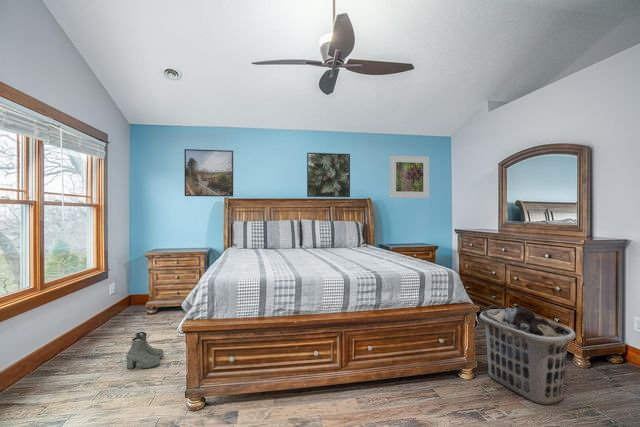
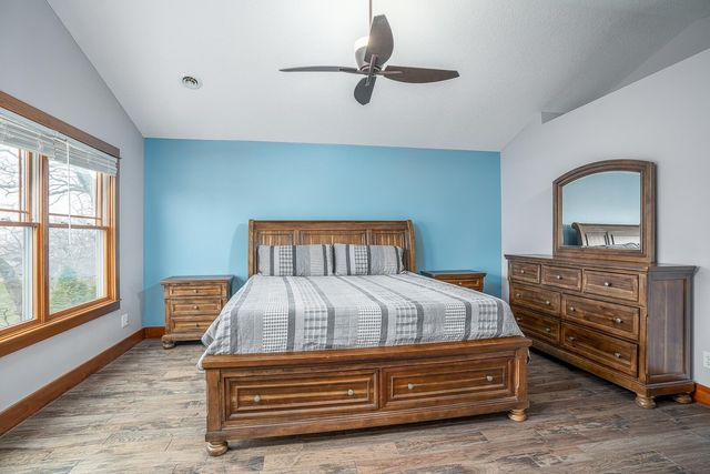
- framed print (209, 173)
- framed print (328, 175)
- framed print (409, 177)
- clothes hamper (523, 347)
- boots (145, 348)
